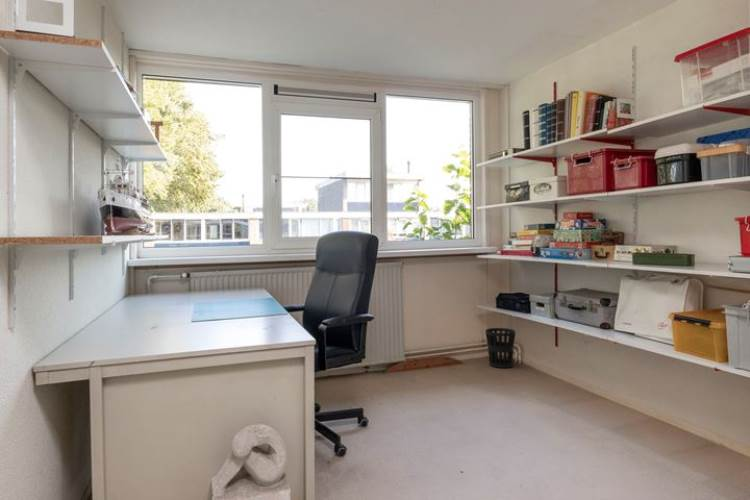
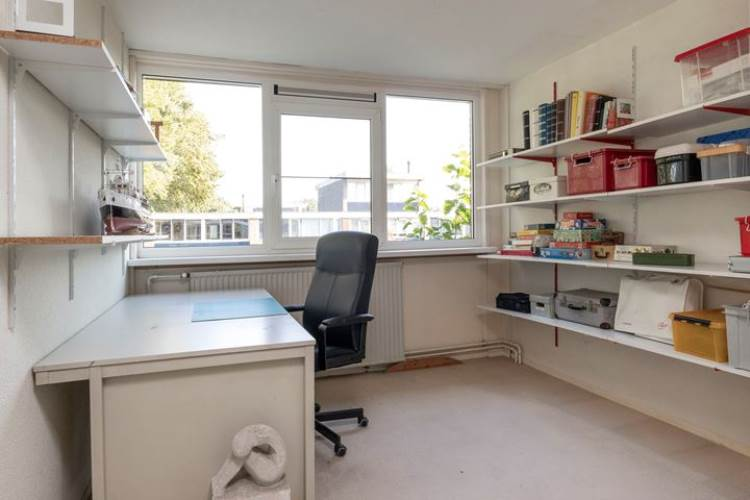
- wastebasket (500, 347)
